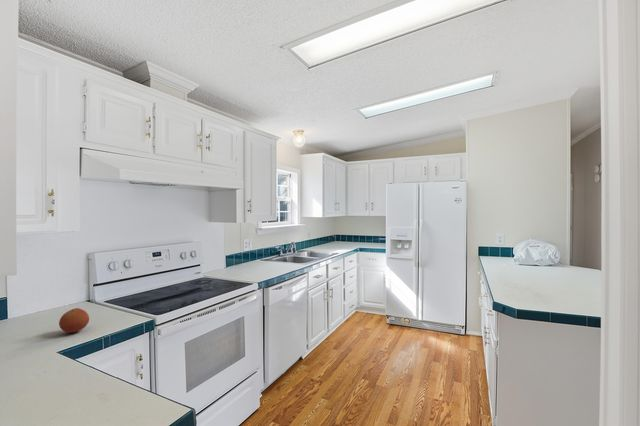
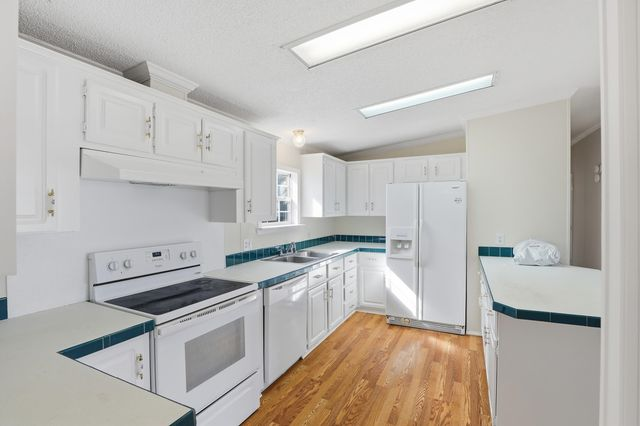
- fruit (74, 320)
